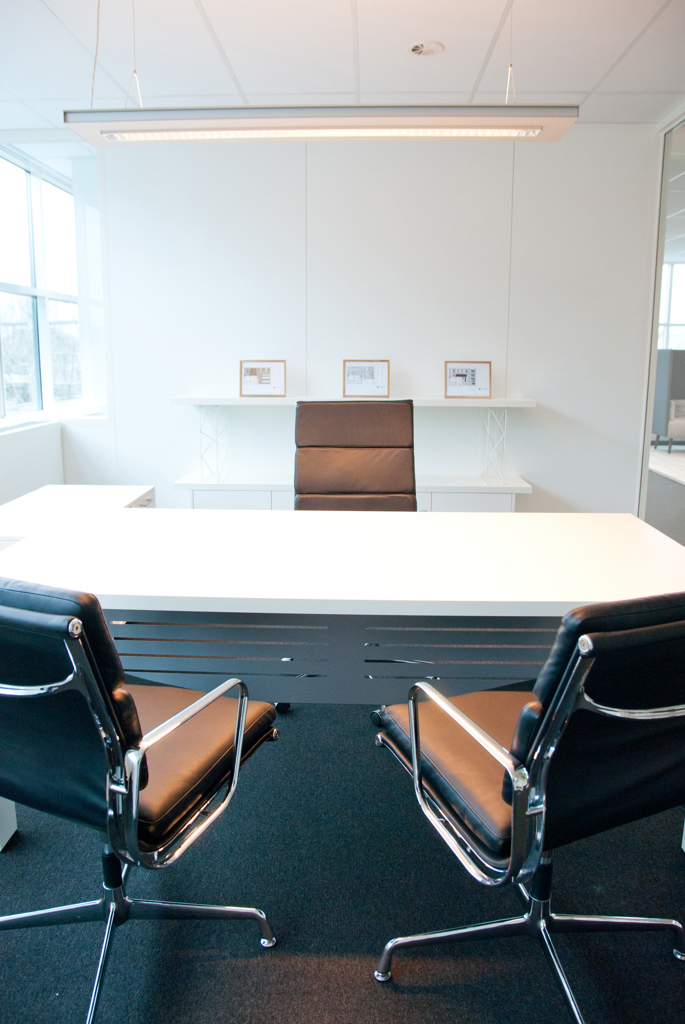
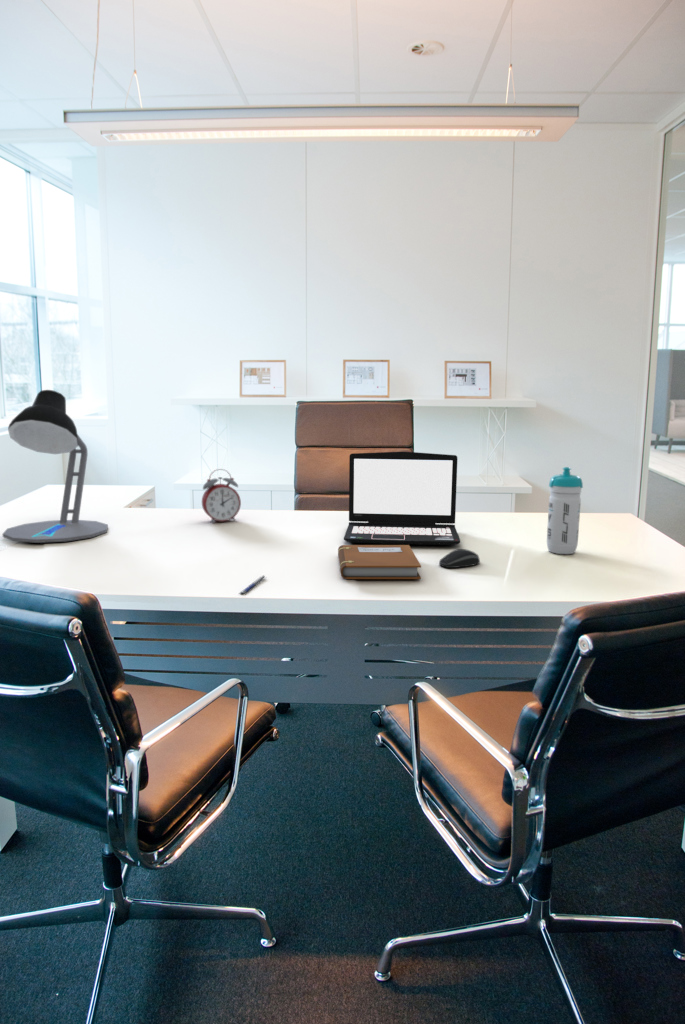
+ laptop (402, 496)
+ computer mouse (459, 557)
+ water bottle (564, 509)
+ pen (253, 584)
+ alarm clock (220, 495)
+ notebook (376, 560)
+ desk lamp (58, 453)
